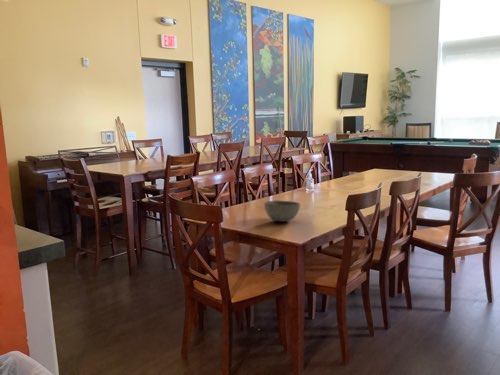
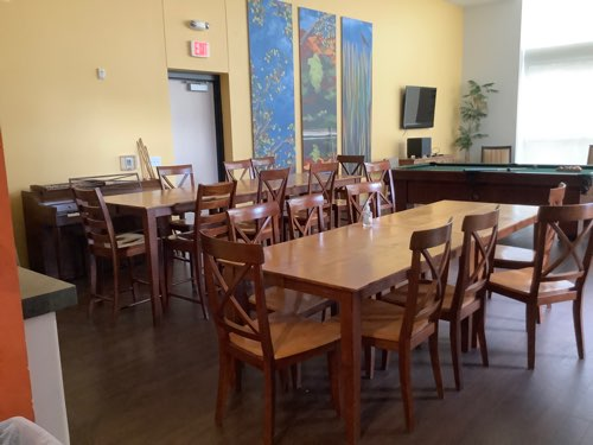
- bowl (282, 211)
